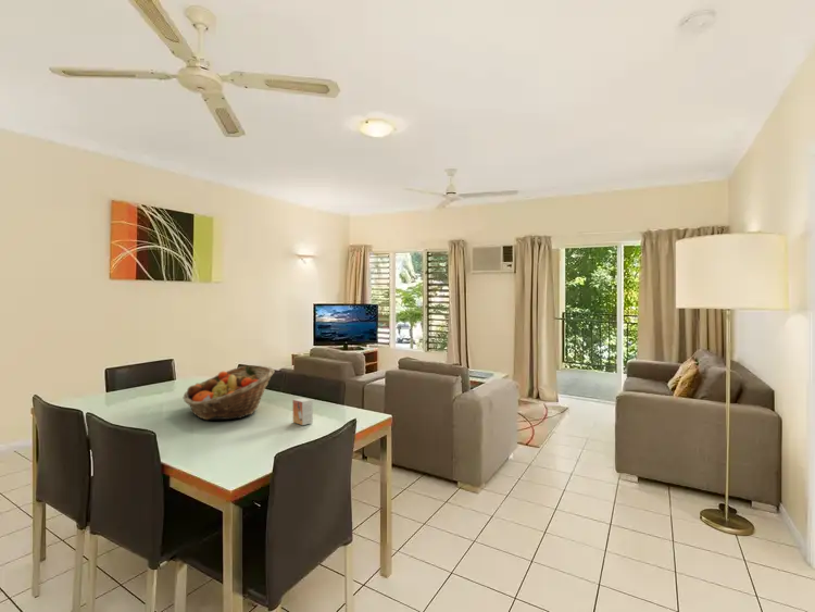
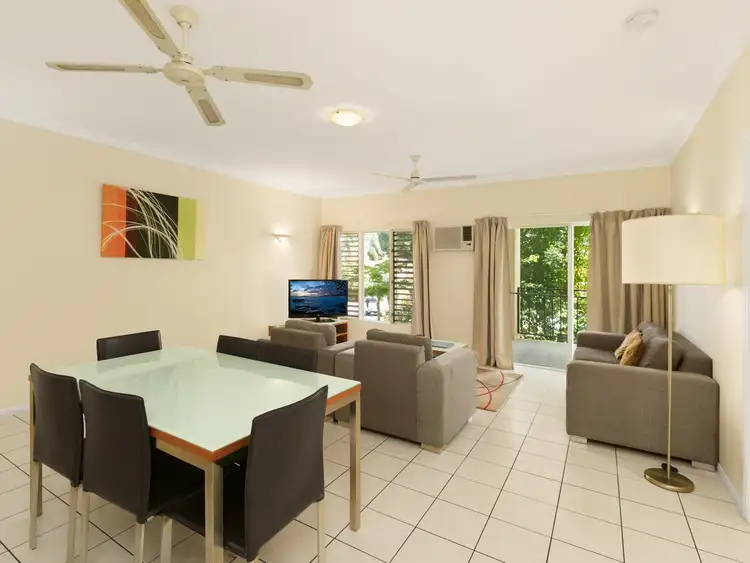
- fruit basket (229, 390)
- small box (302, 411)
